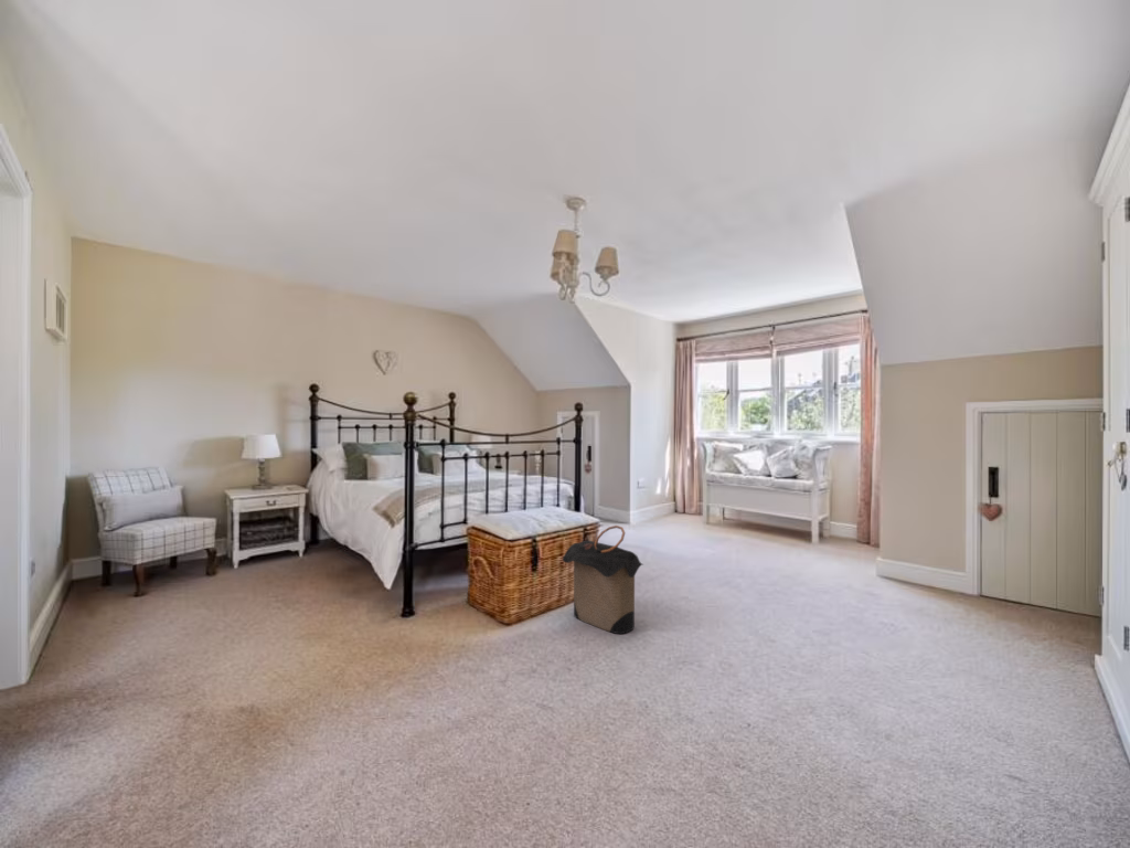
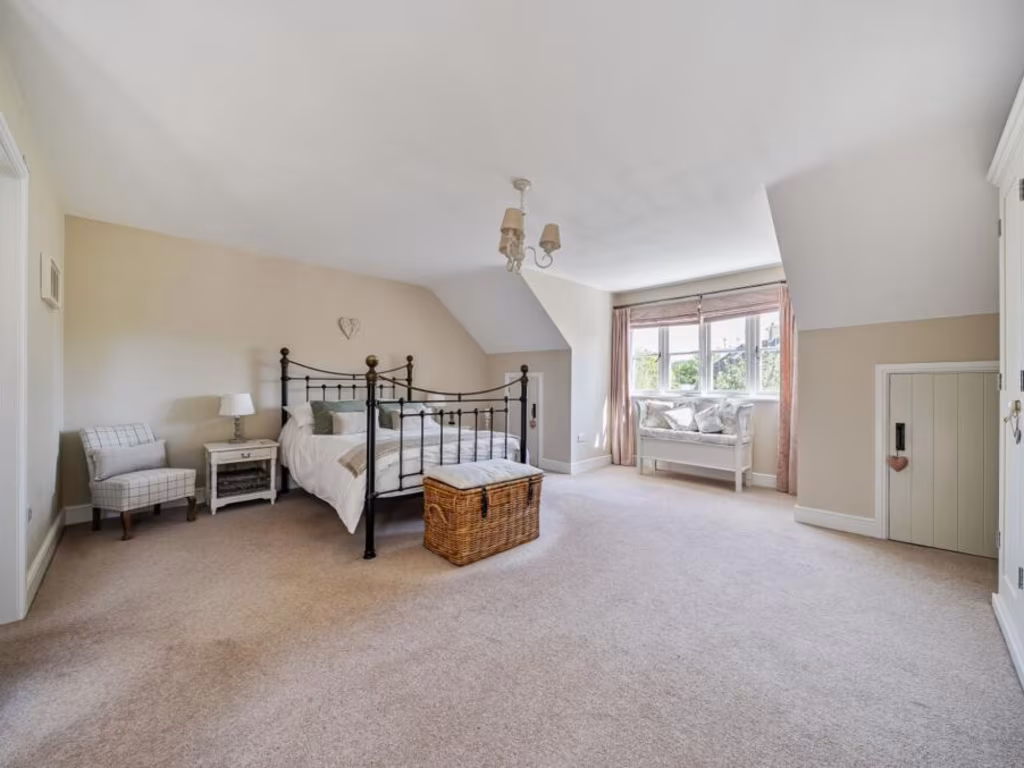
- laundry hamper (600, 573)
